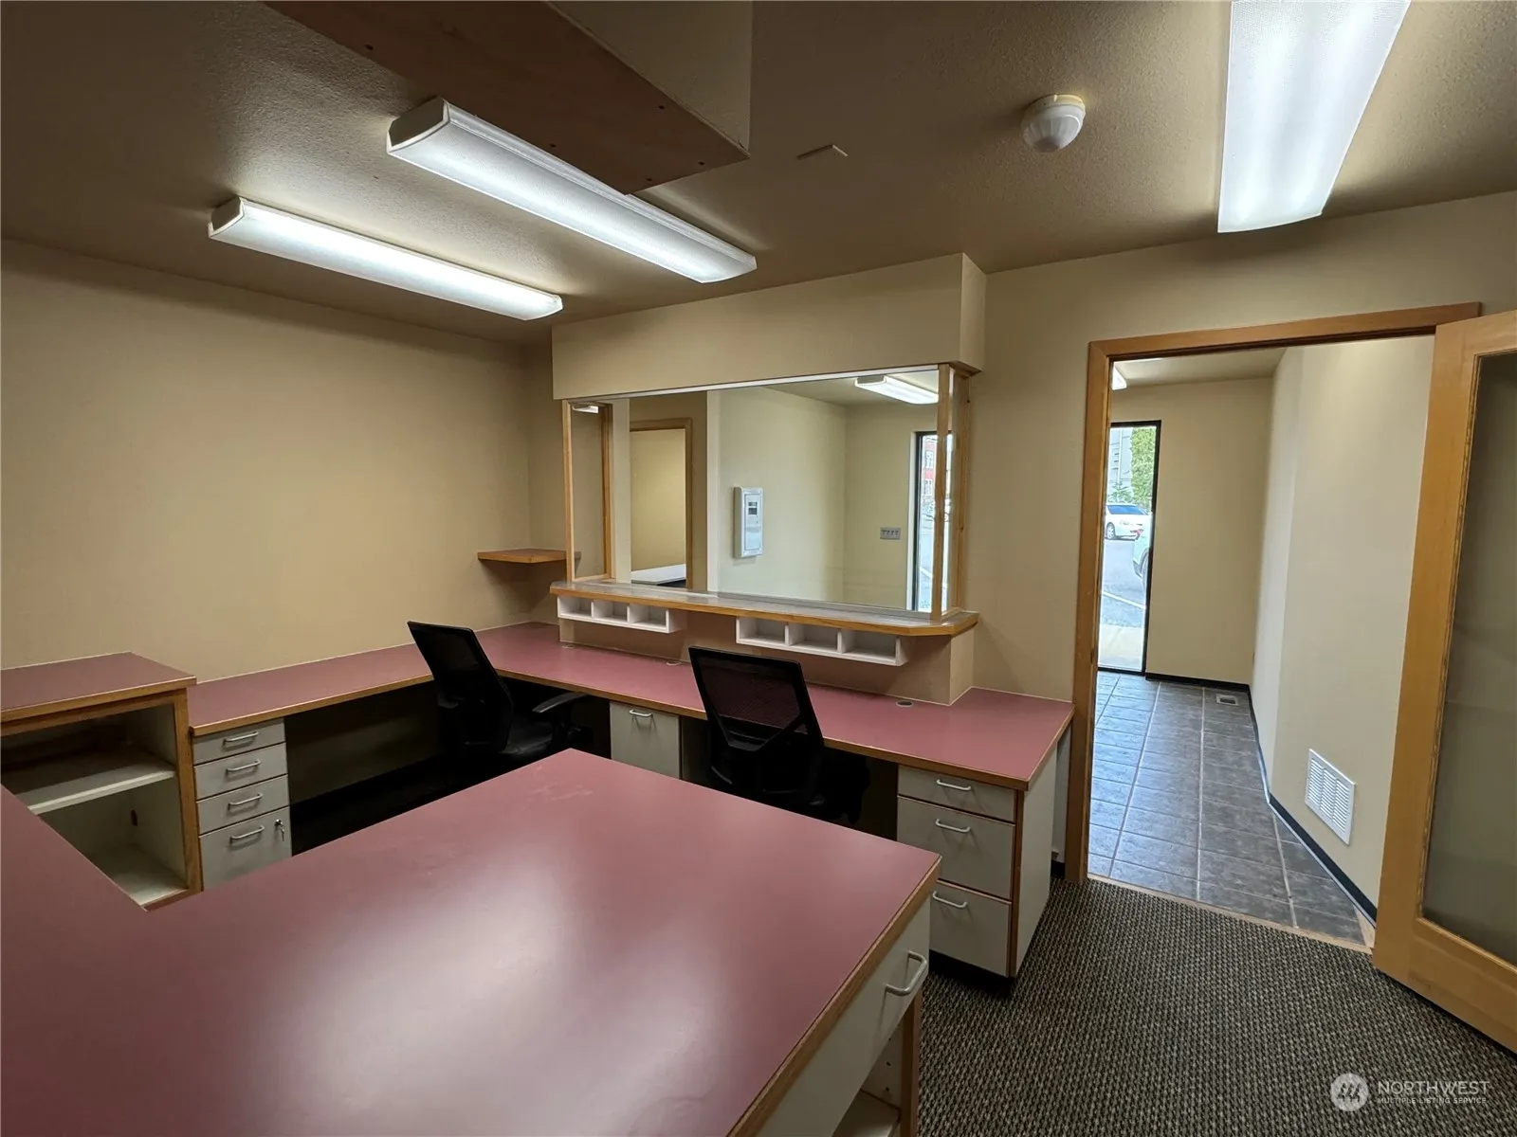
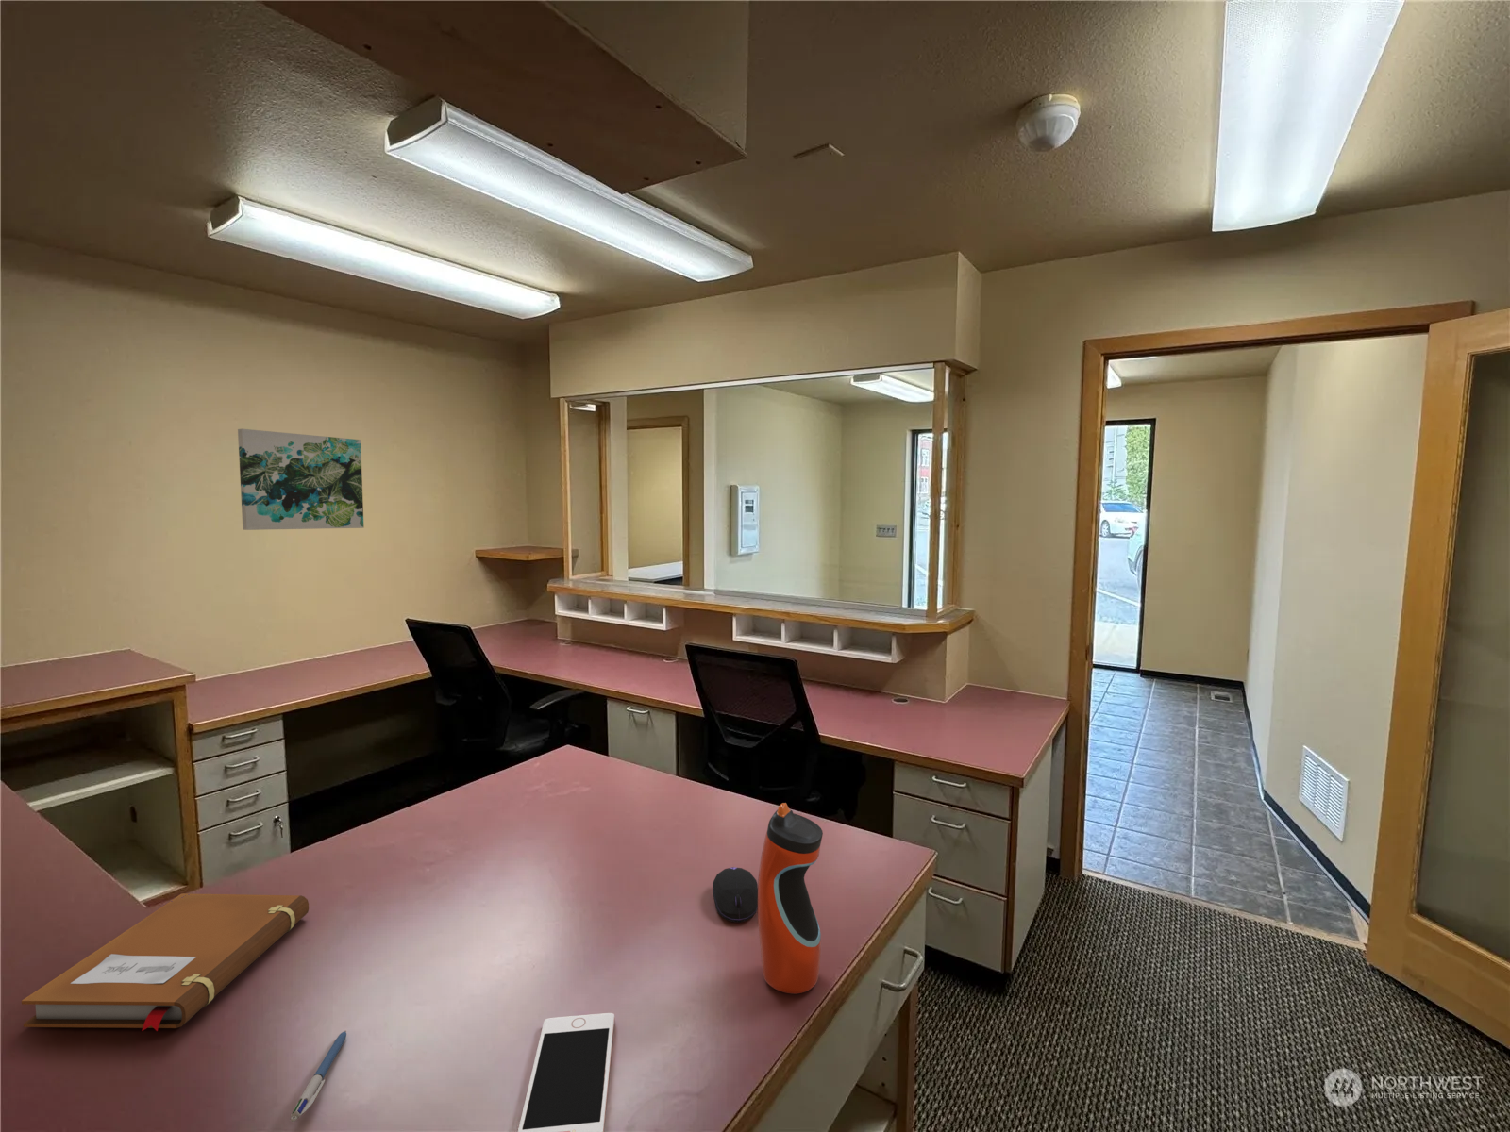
+ wall art (304, 482)
+ cell phone (570, 1075)
+ water bottle (789, 892)
+ pen (322, 1070)
+ notebook (180, 956)
+ computer mouse (735, 889)
